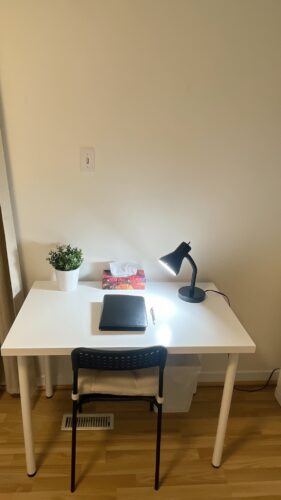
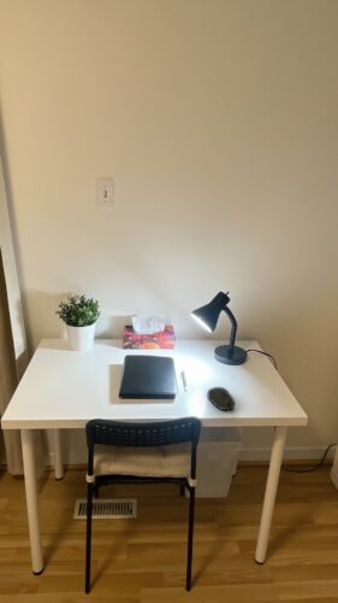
+ computer mouse (220, 396)
